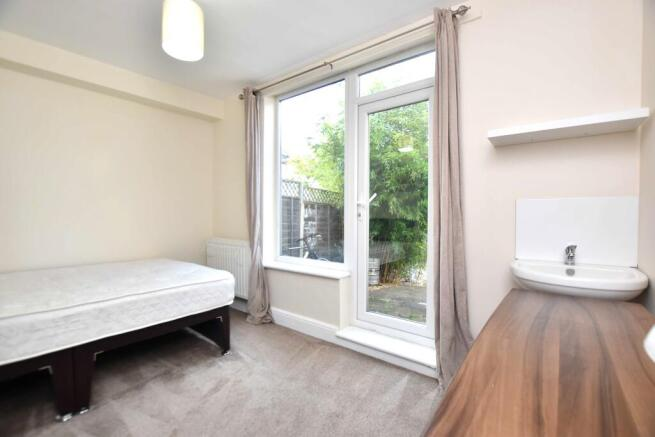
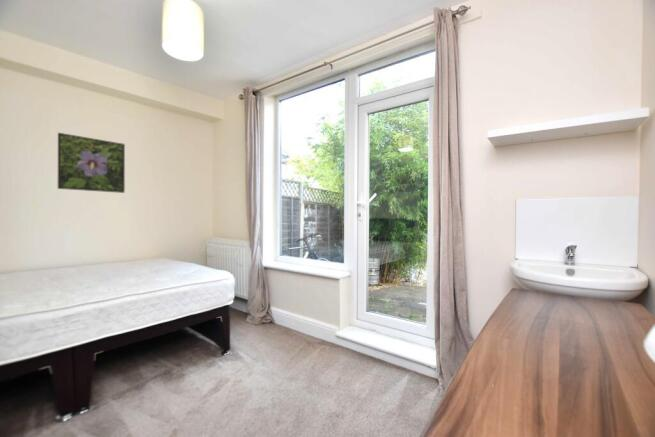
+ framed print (93, 164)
